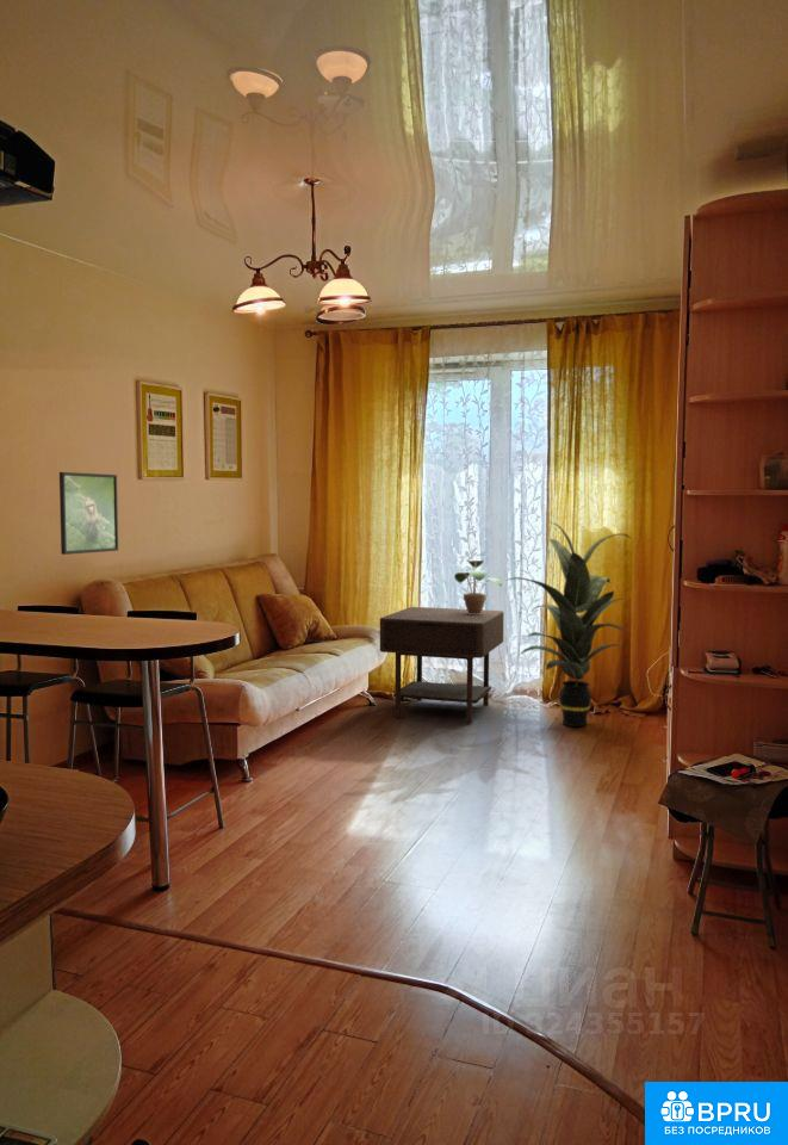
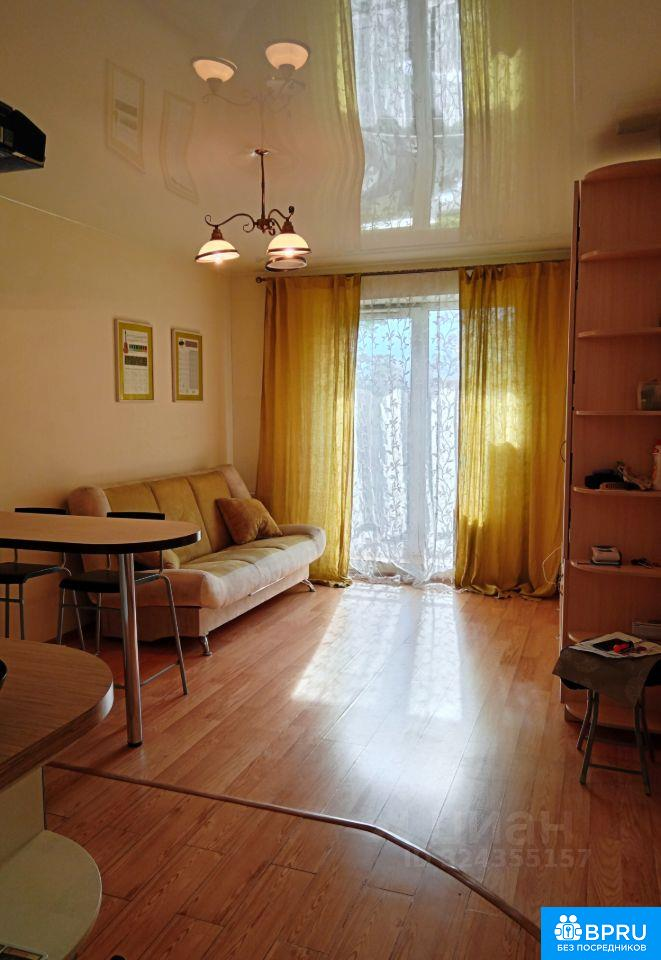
- side table (443, 657)
- potted plant (474, 586)
- indoor plant (570, 623)
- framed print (89, 513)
